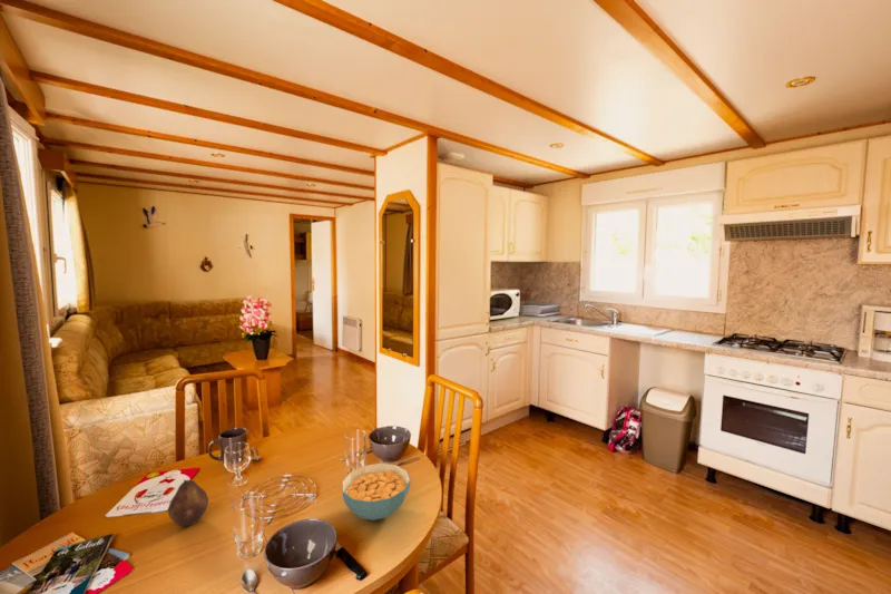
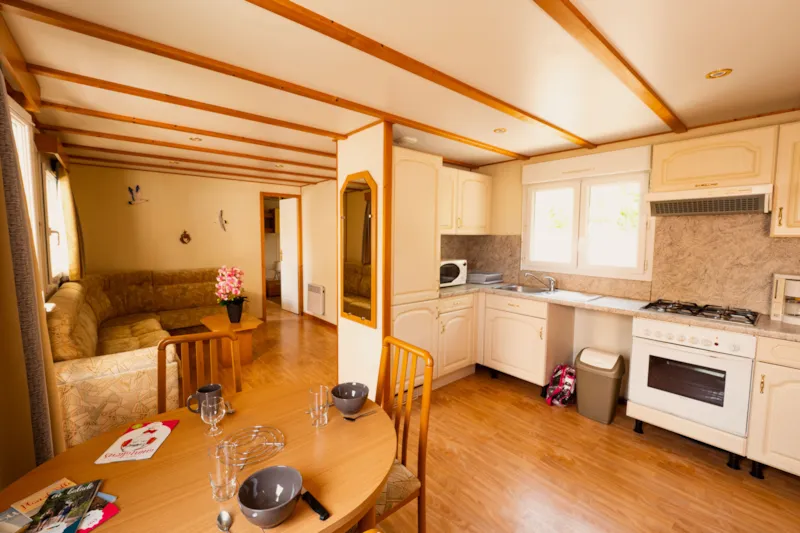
- fruit (188, 500)
- cereal bowl (376, 496)
